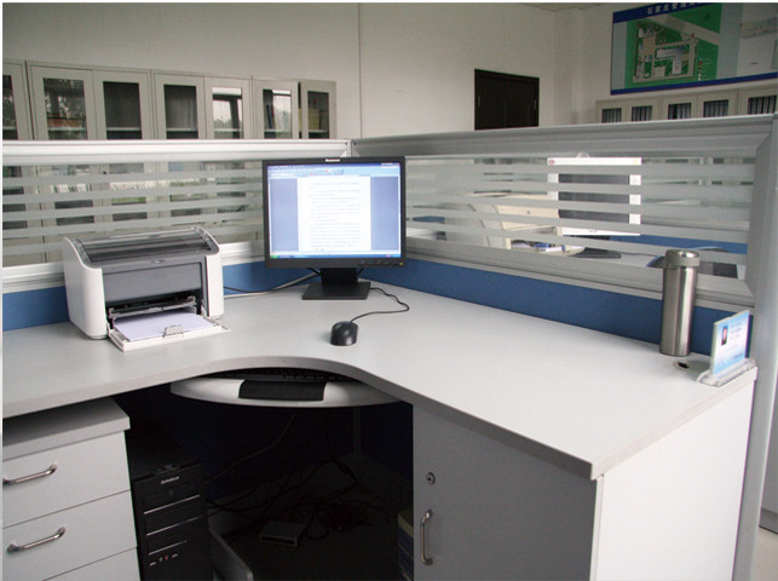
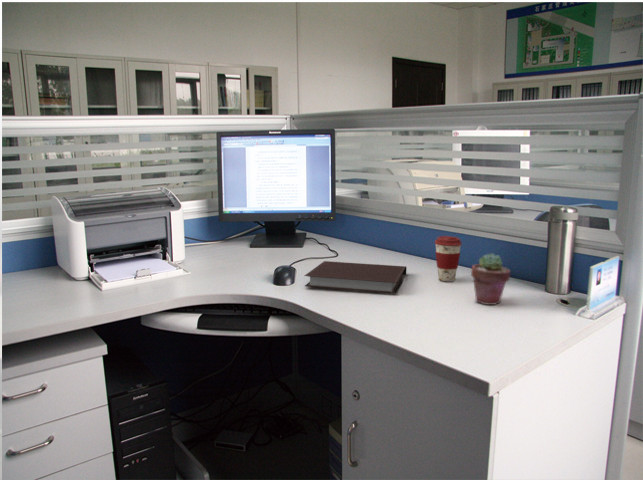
+ notebook (357, 275)
+ potted succulent (490, 277)
+ coffee cup (447, 258)
